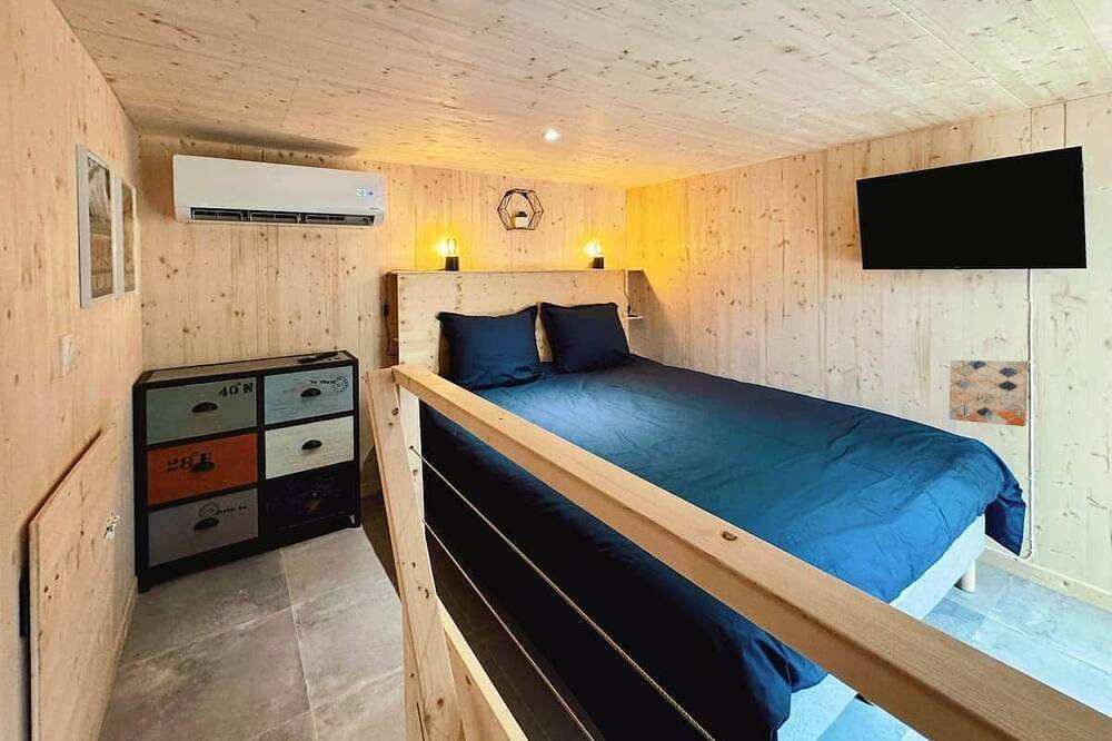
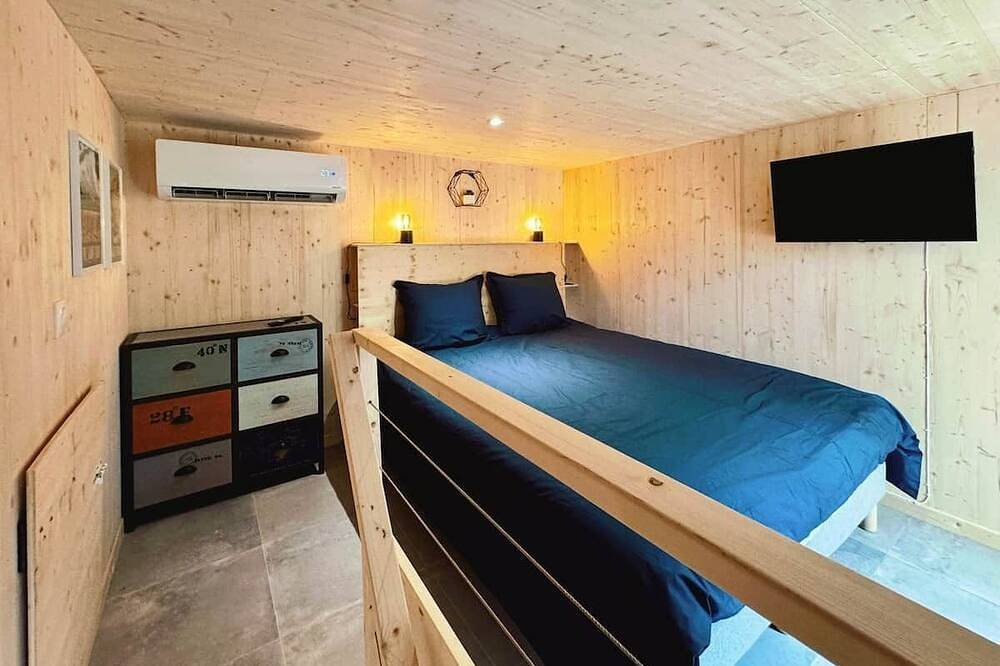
- wall art (986, 392)
